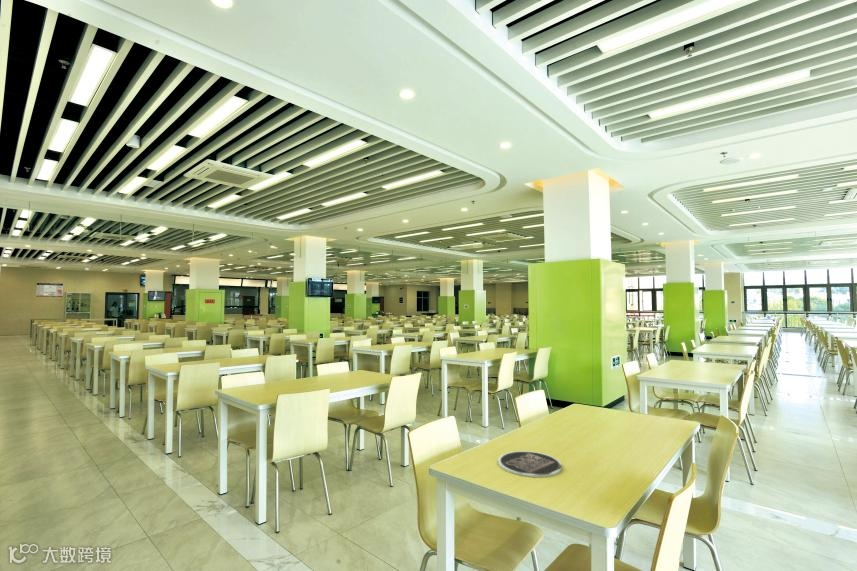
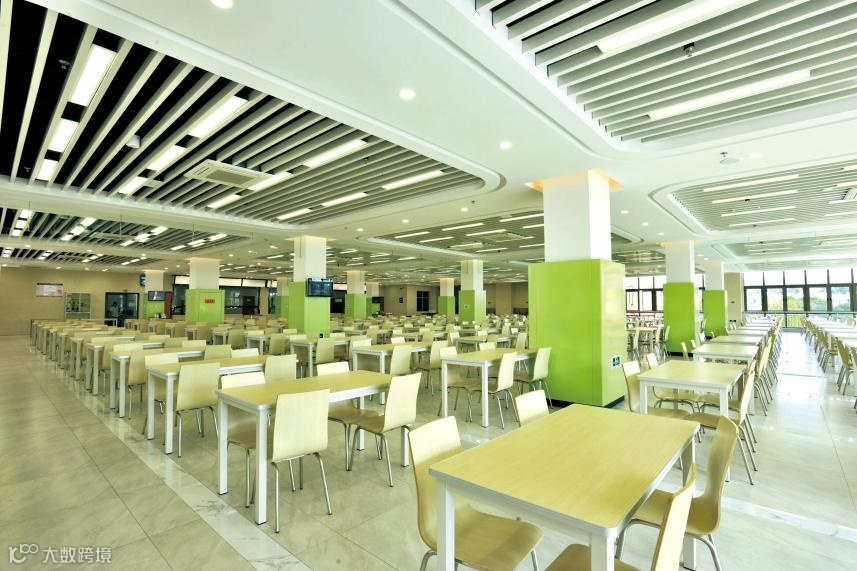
- plate (529, 463)
